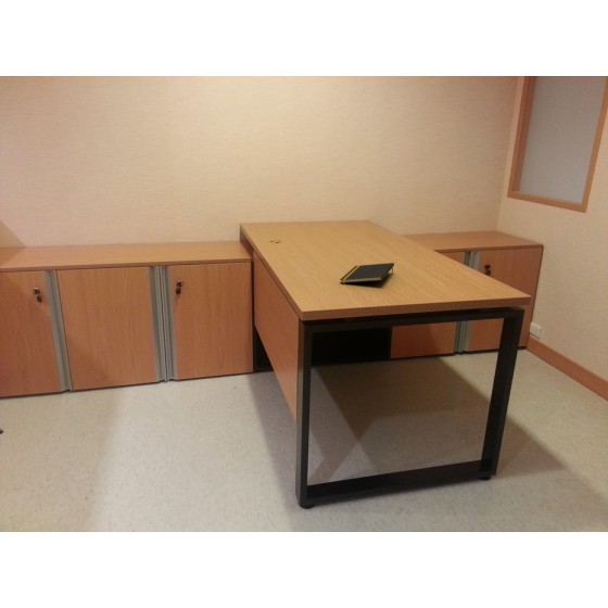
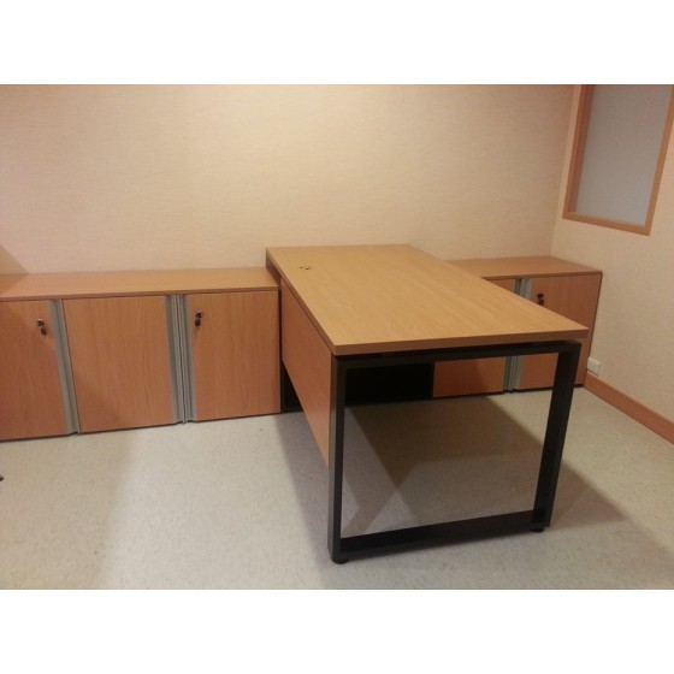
- notepad (367, 273)
